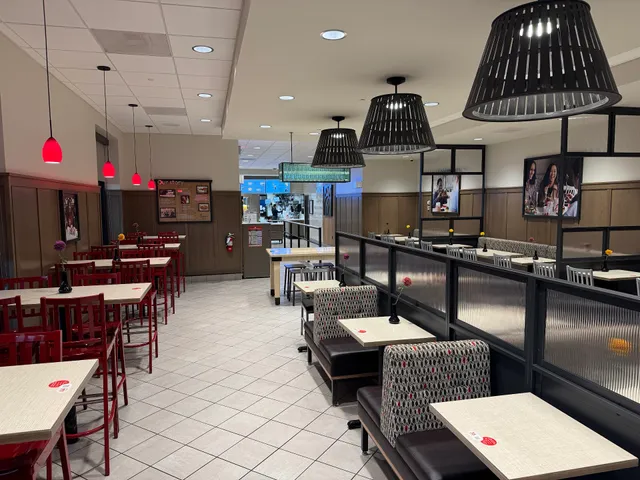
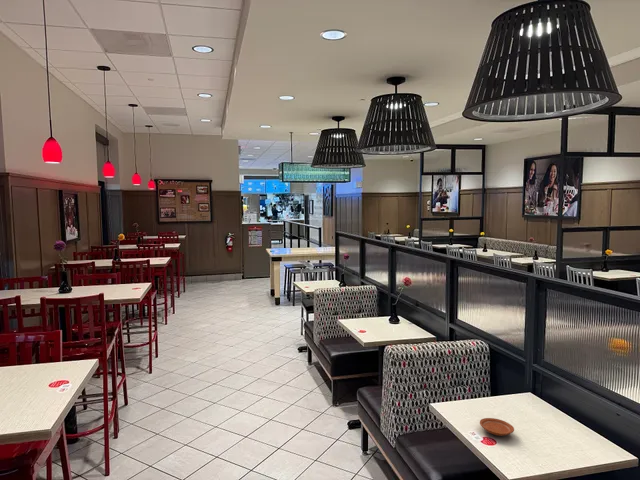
+ plate (496, 428)
